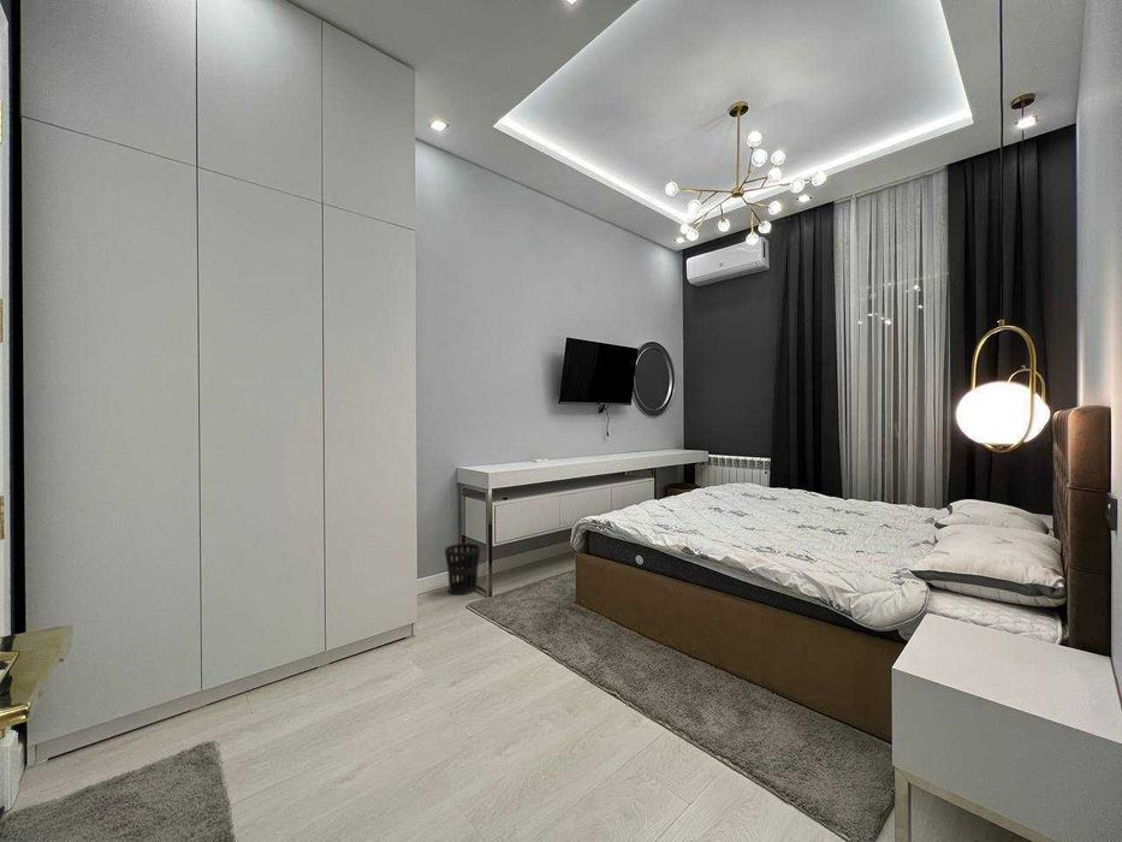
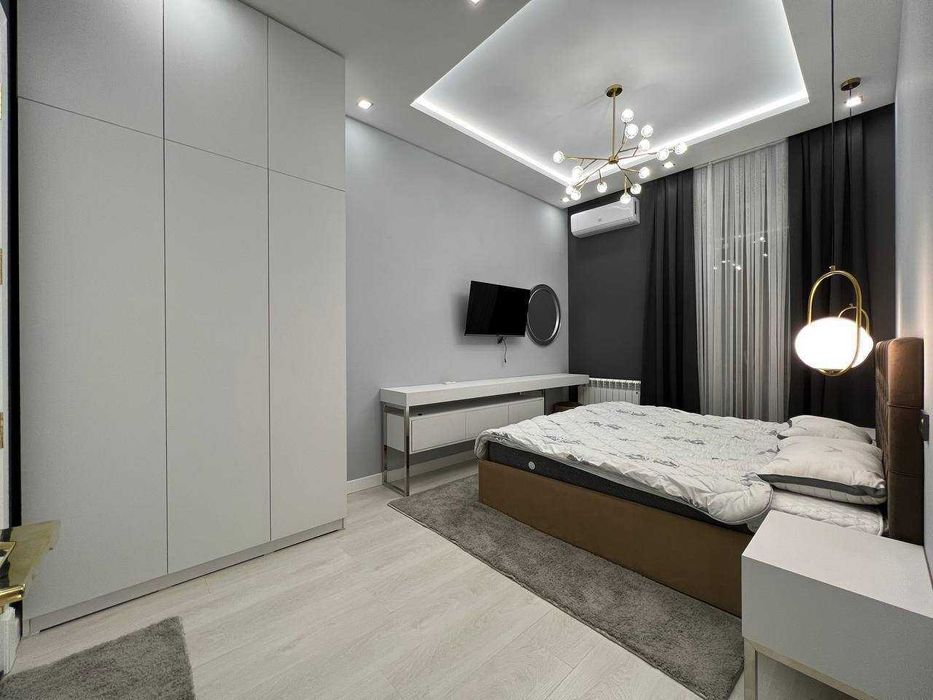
- wastebasket (463, 568)
